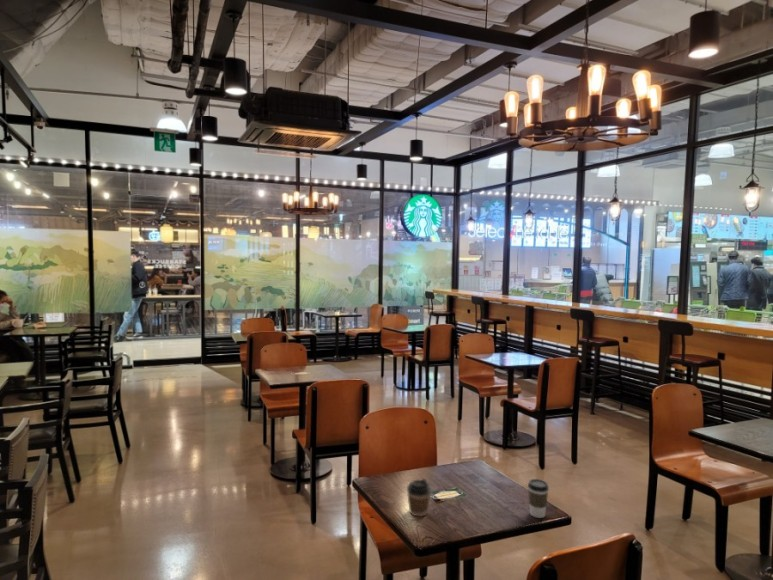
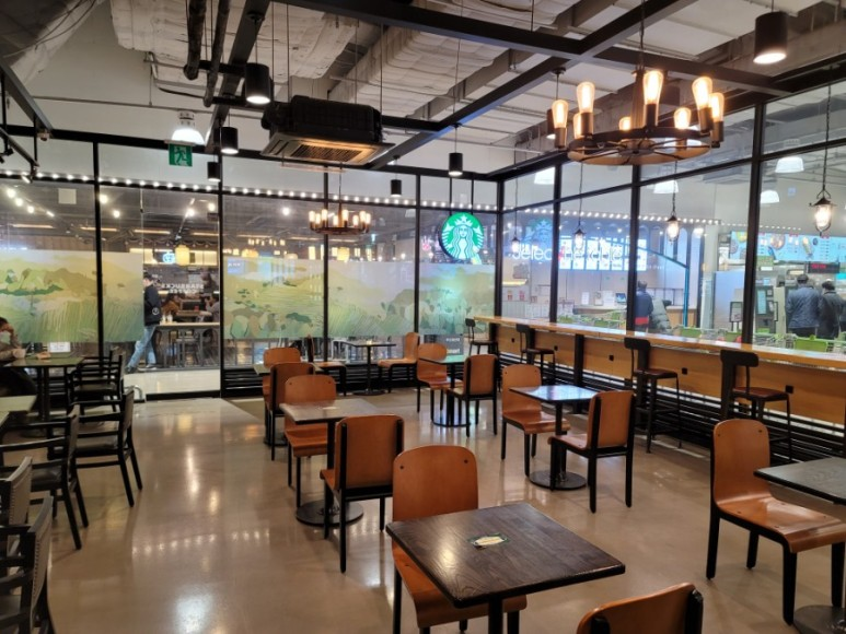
- coffee cup (537, 498)
- coffee cup (418, 496)
